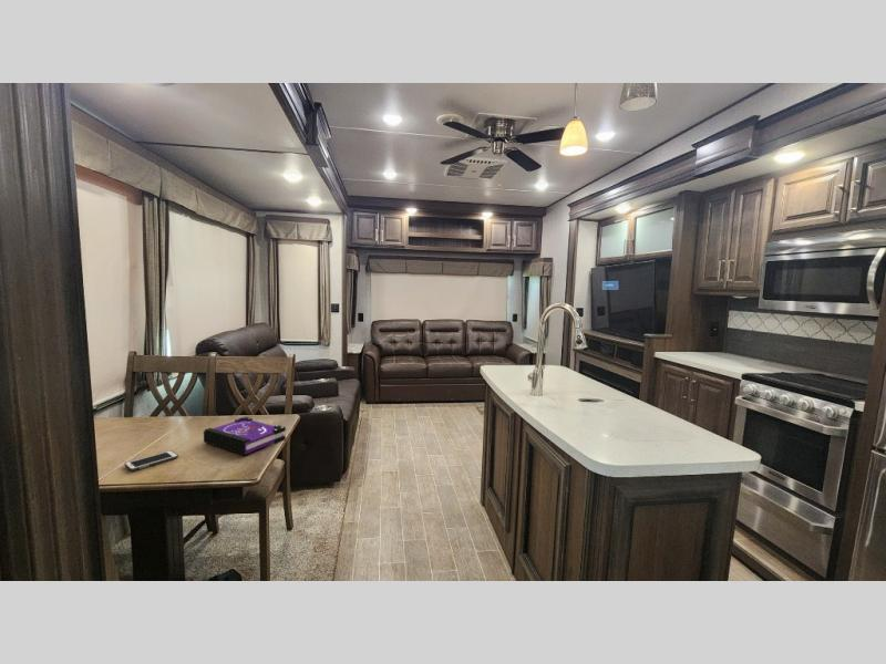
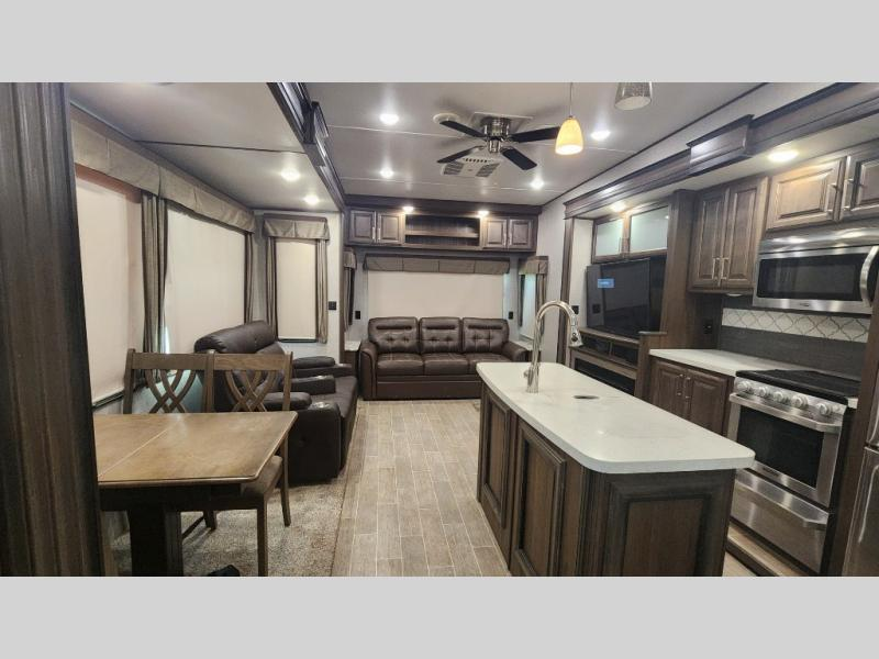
- cell phone (152, 459)
- board game (241, 434)
